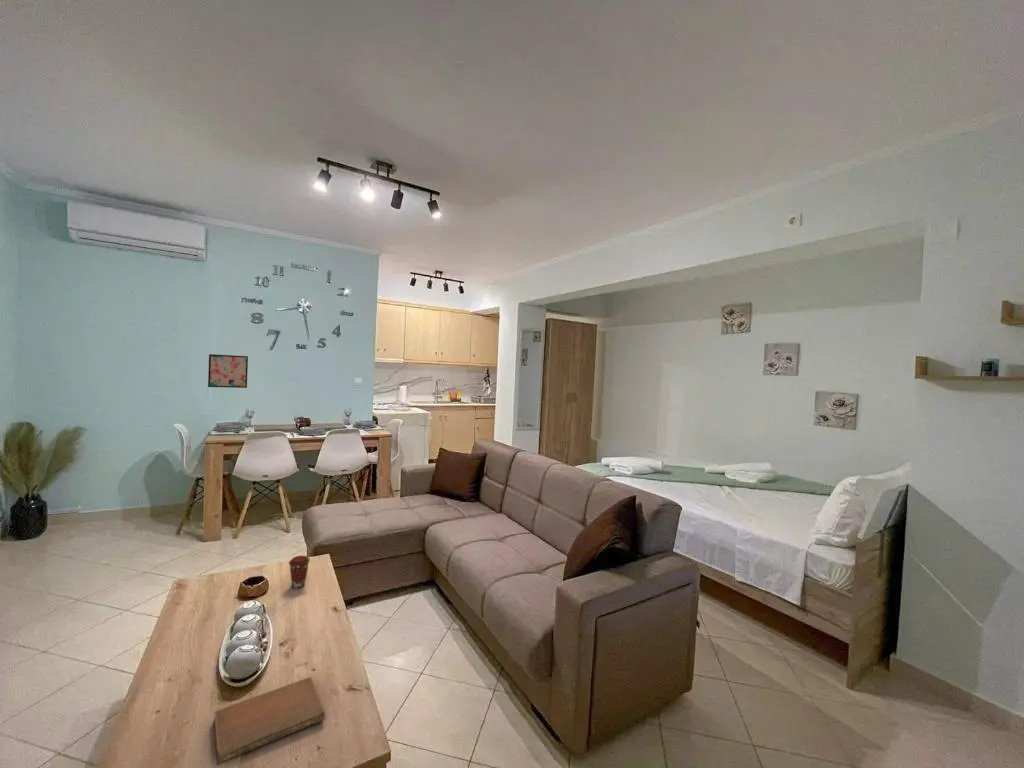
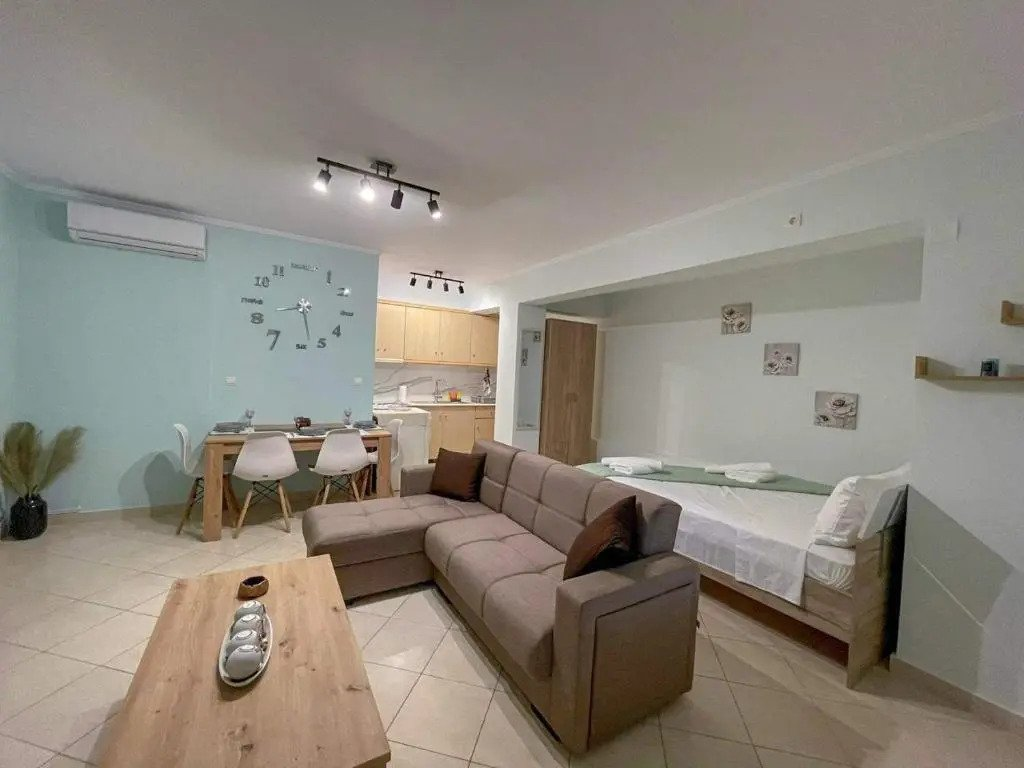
- notebook (269, 716)
- coffee cup (299, 571)
- wall art (228, 371)
